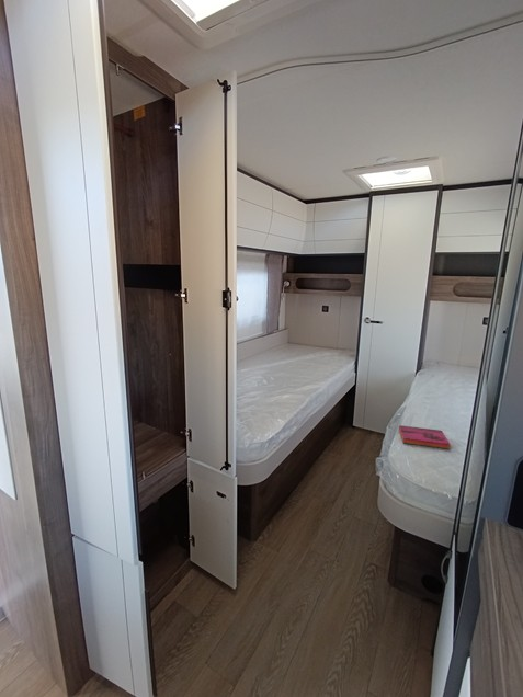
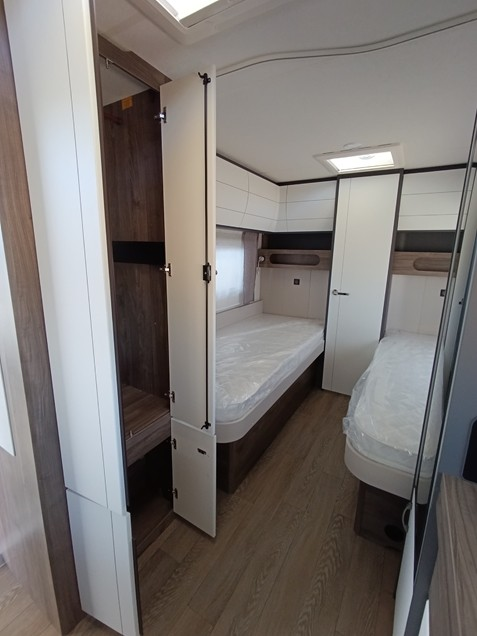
- hardback book (422, 436)
